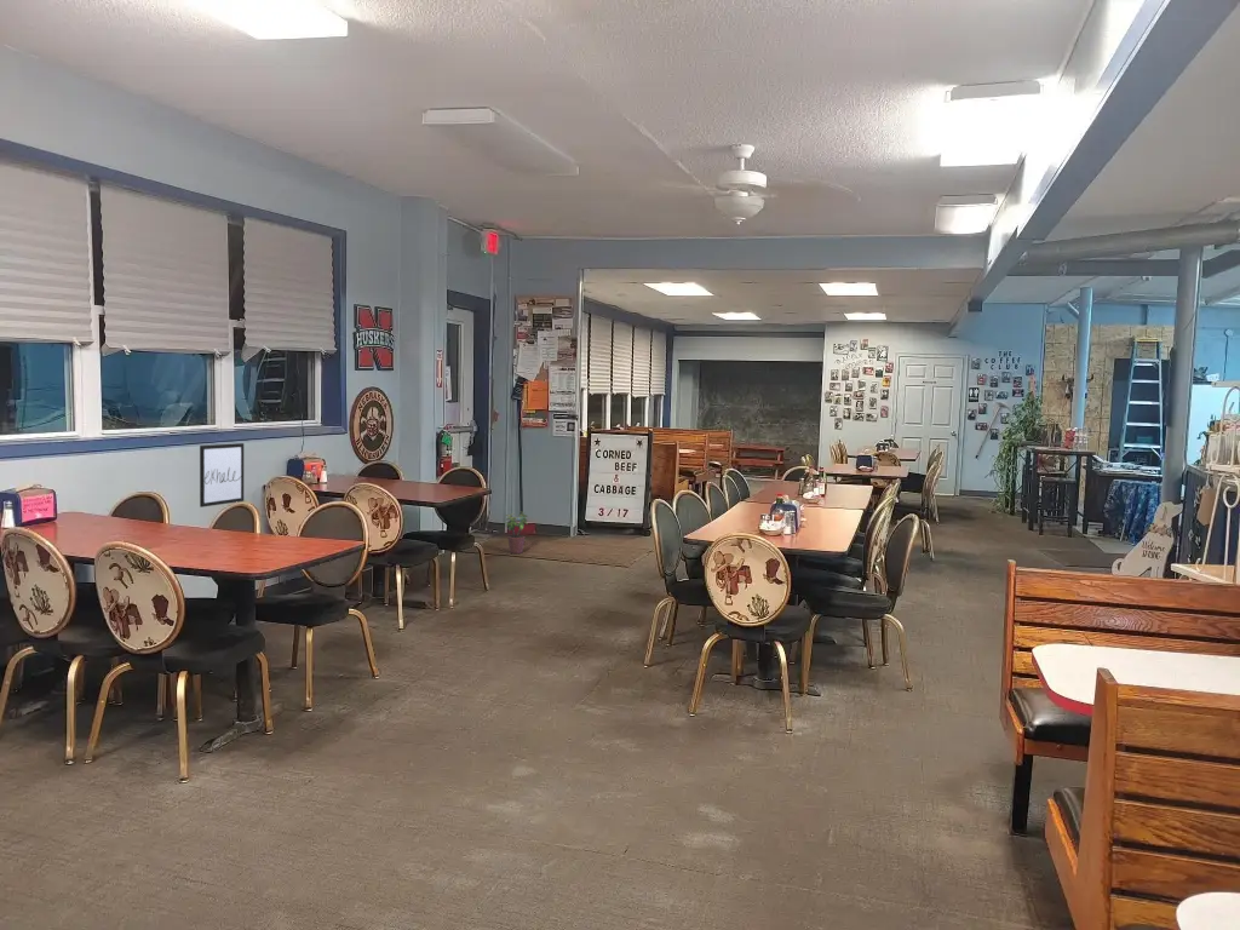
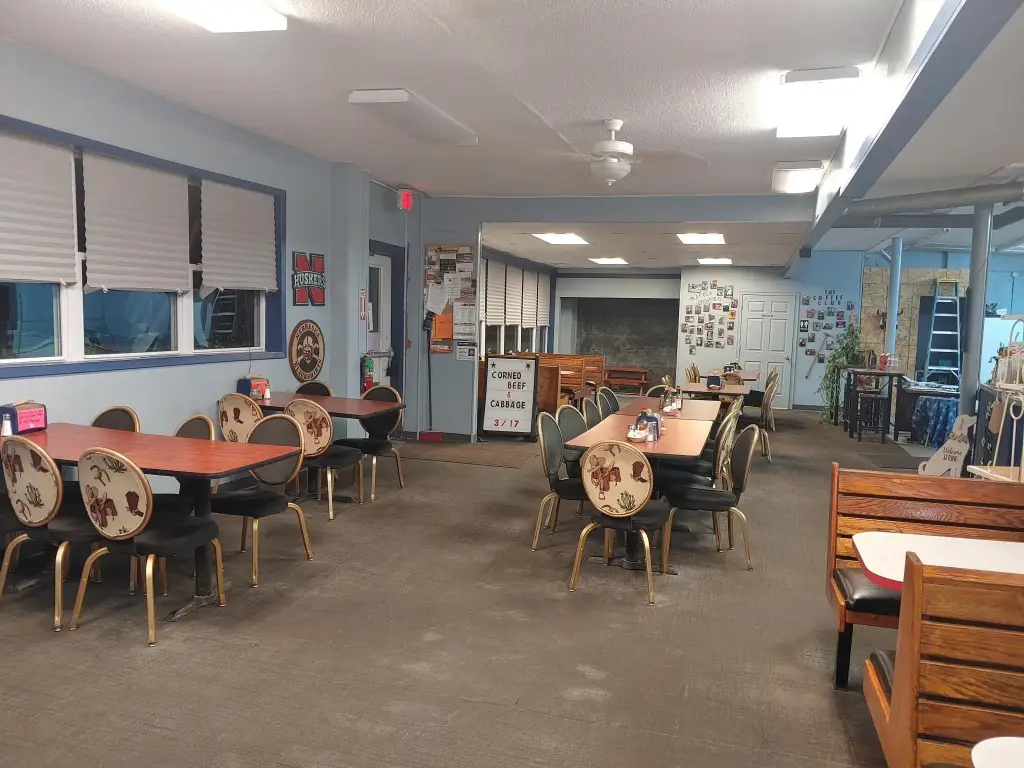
- wall art (222, 473)
- potted plant (518, 532)
